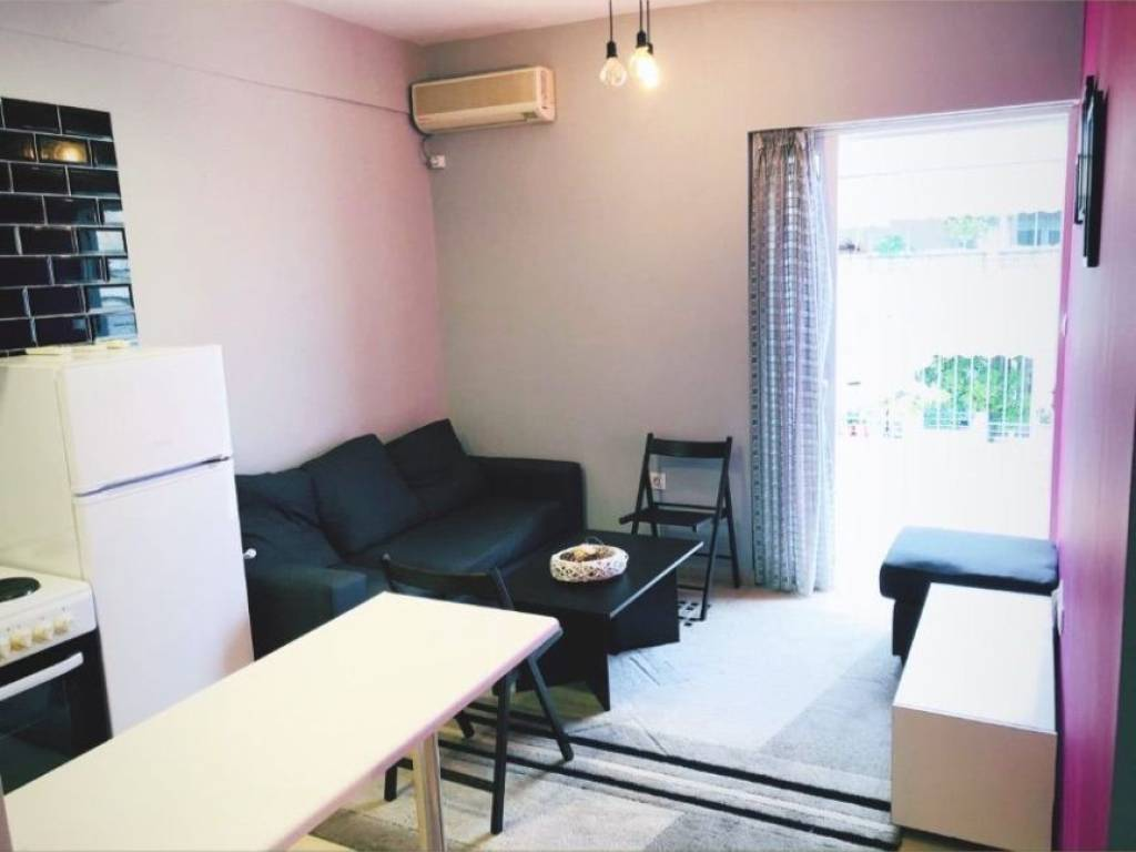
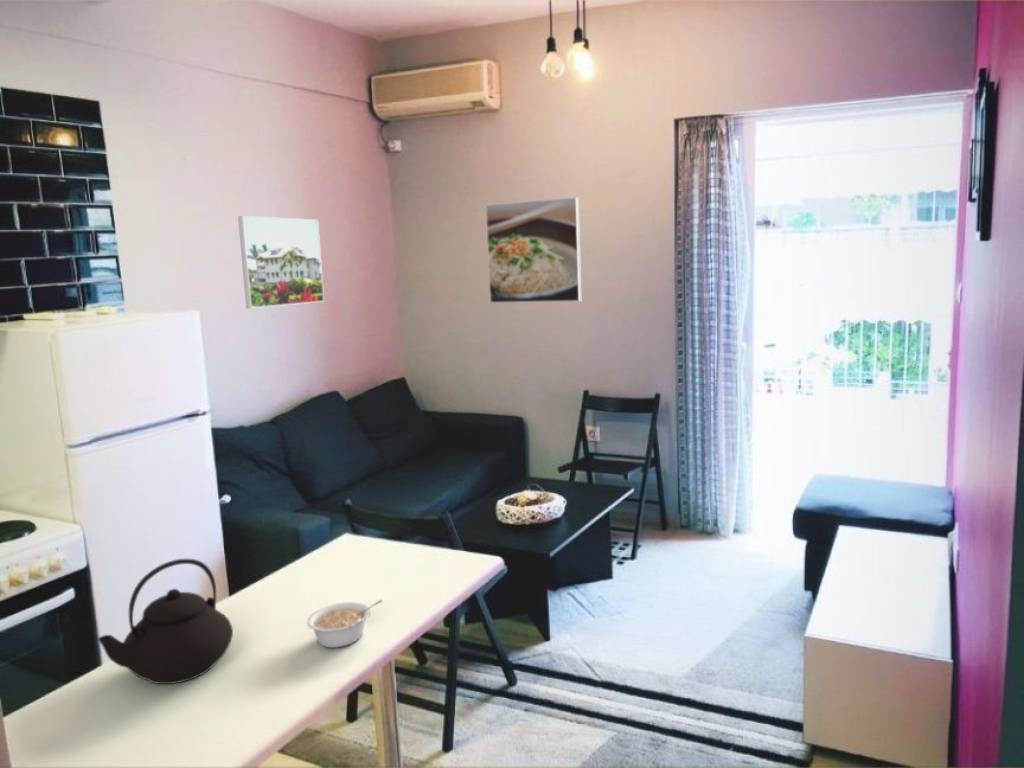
+ teapot (164, 619)
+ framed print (284, 261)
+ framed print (532, 252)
+ legume (341, 623)
